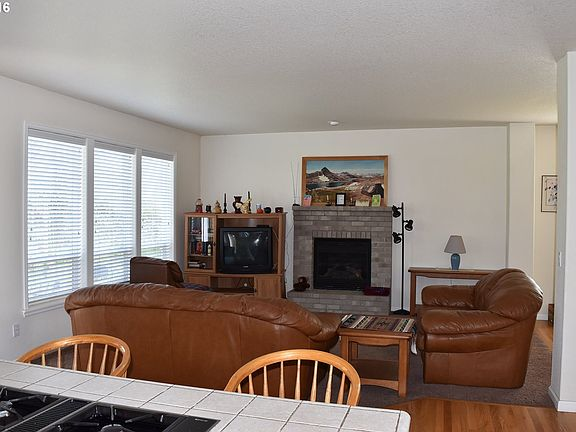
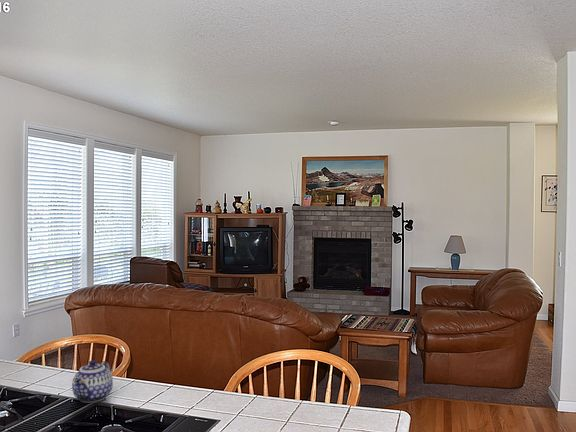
+ teapot (92, 379)
